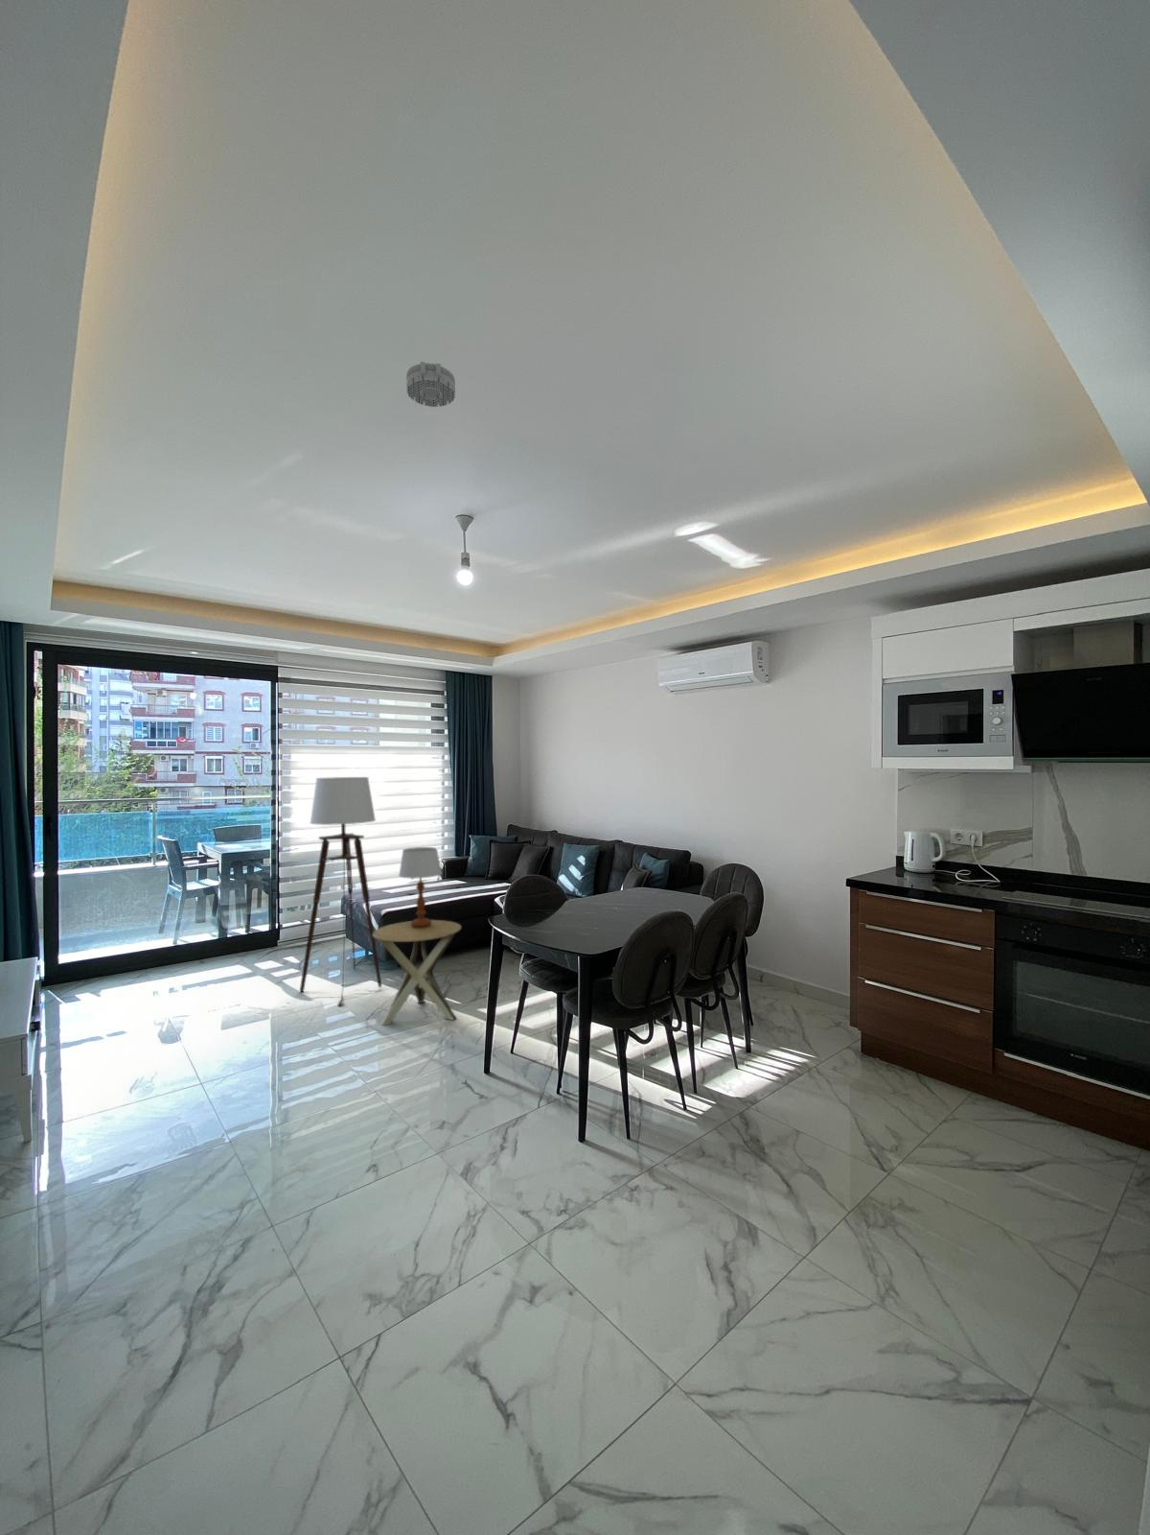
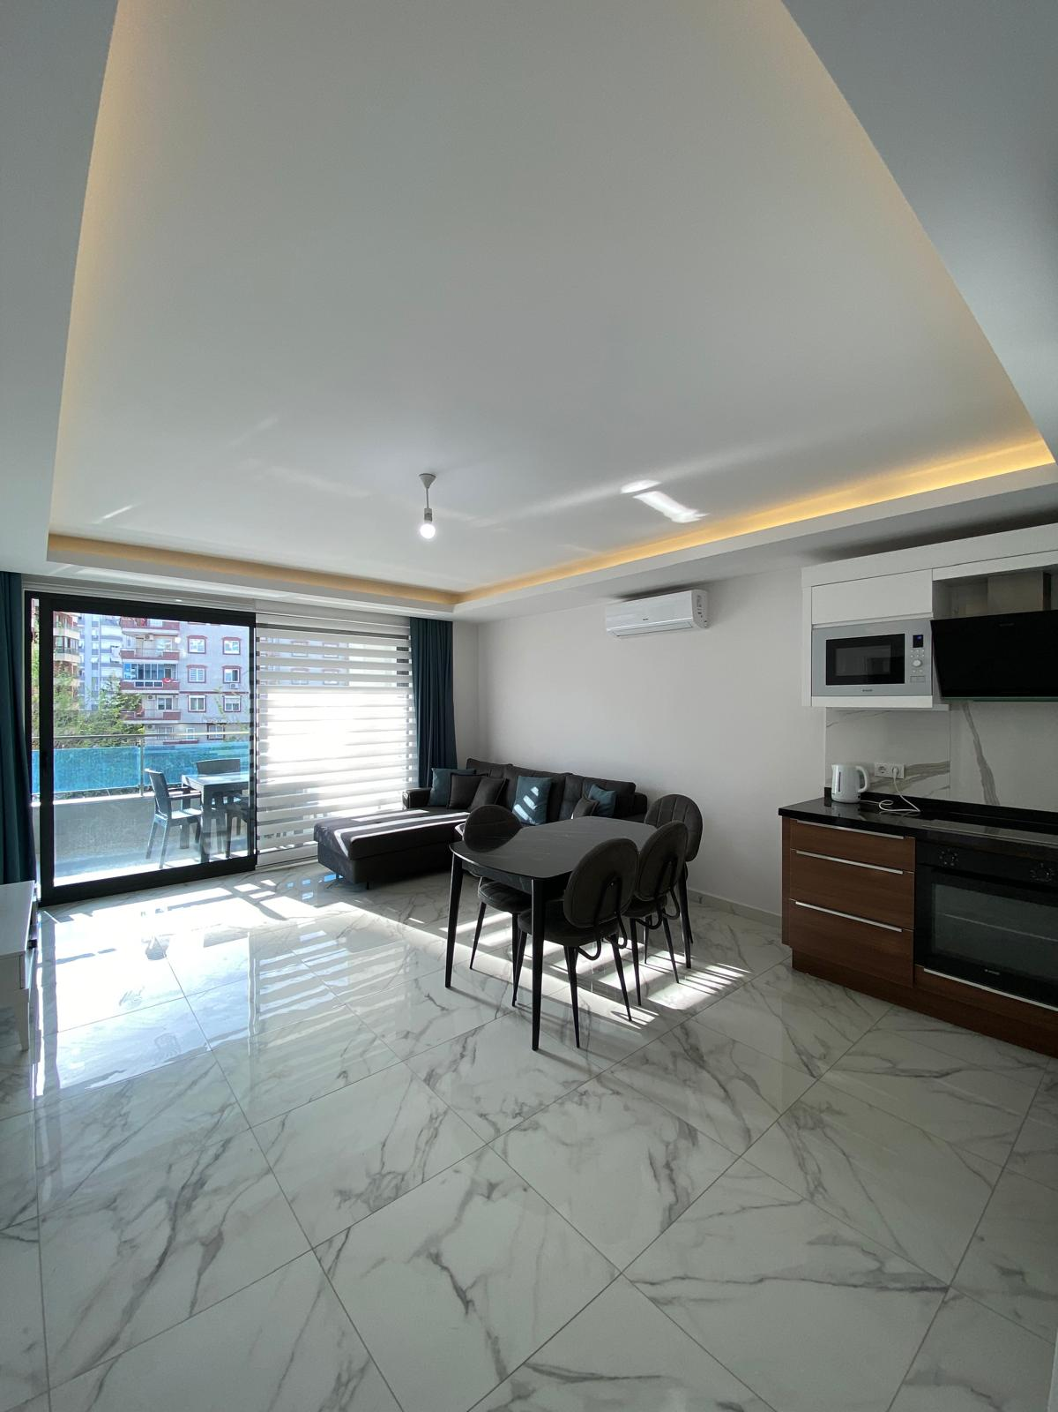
- table lamp (419, 886)
- side table (418, 971)
- smoke detector (430, 384)
- floor lamp (343, 882)
